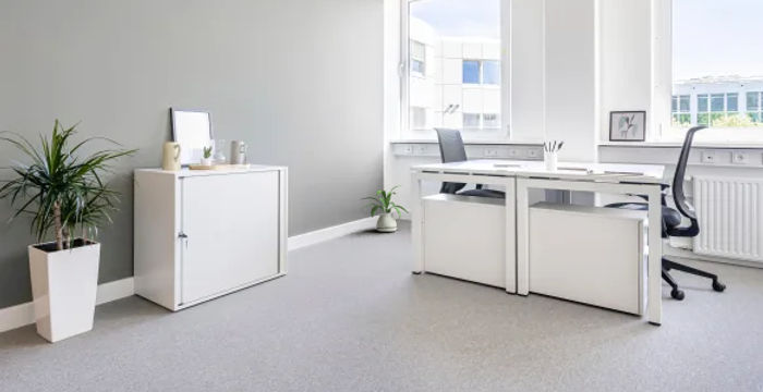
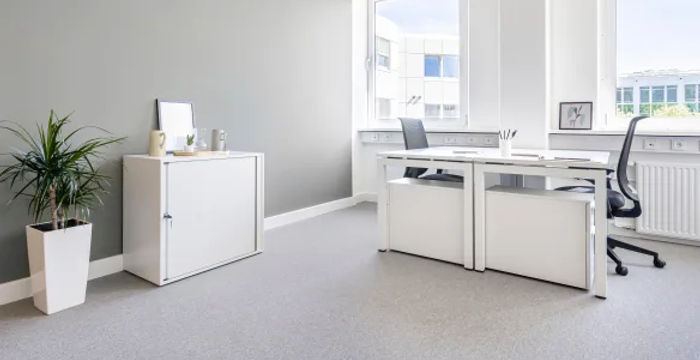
- house plant (383, 207)
